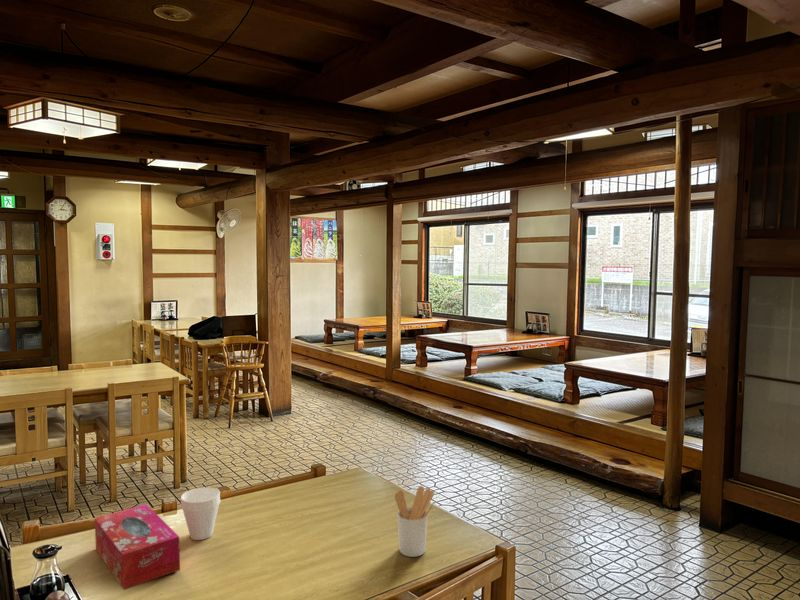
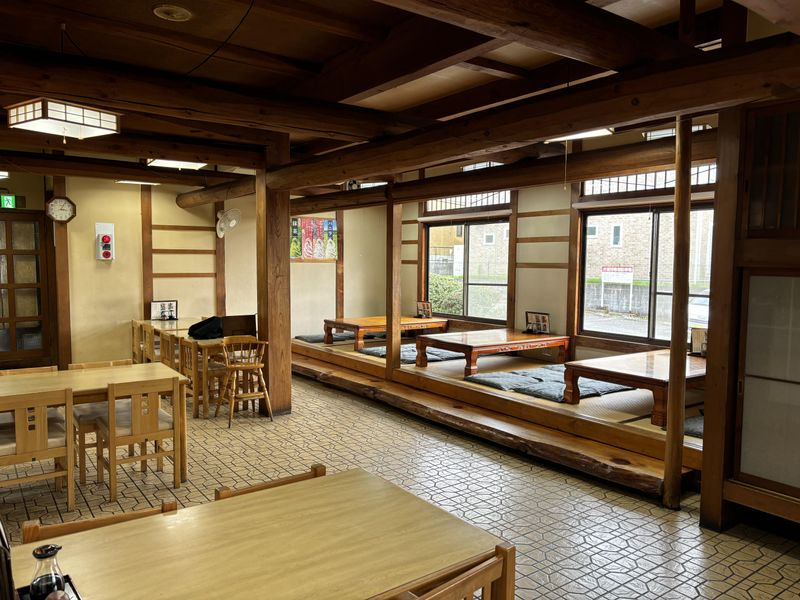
- utensil holder (416, 519)
- cup (201, 514)
- tissue box (136, 543)
